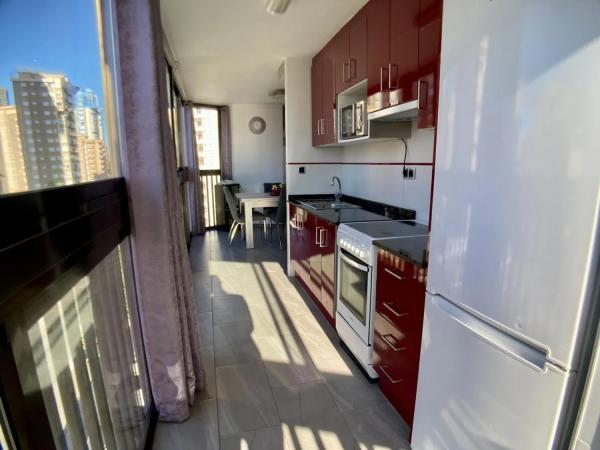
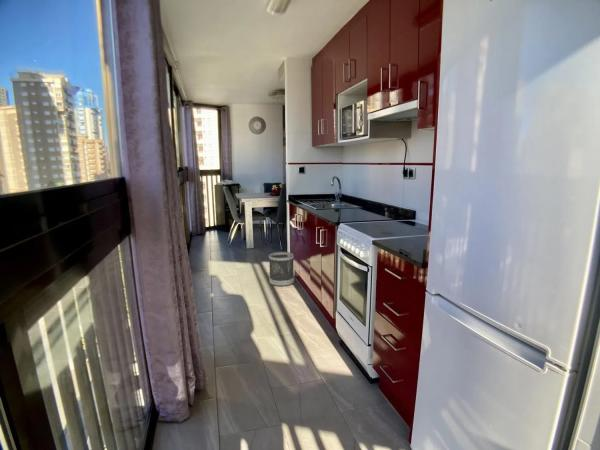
+ wastebasket (281, 268)
